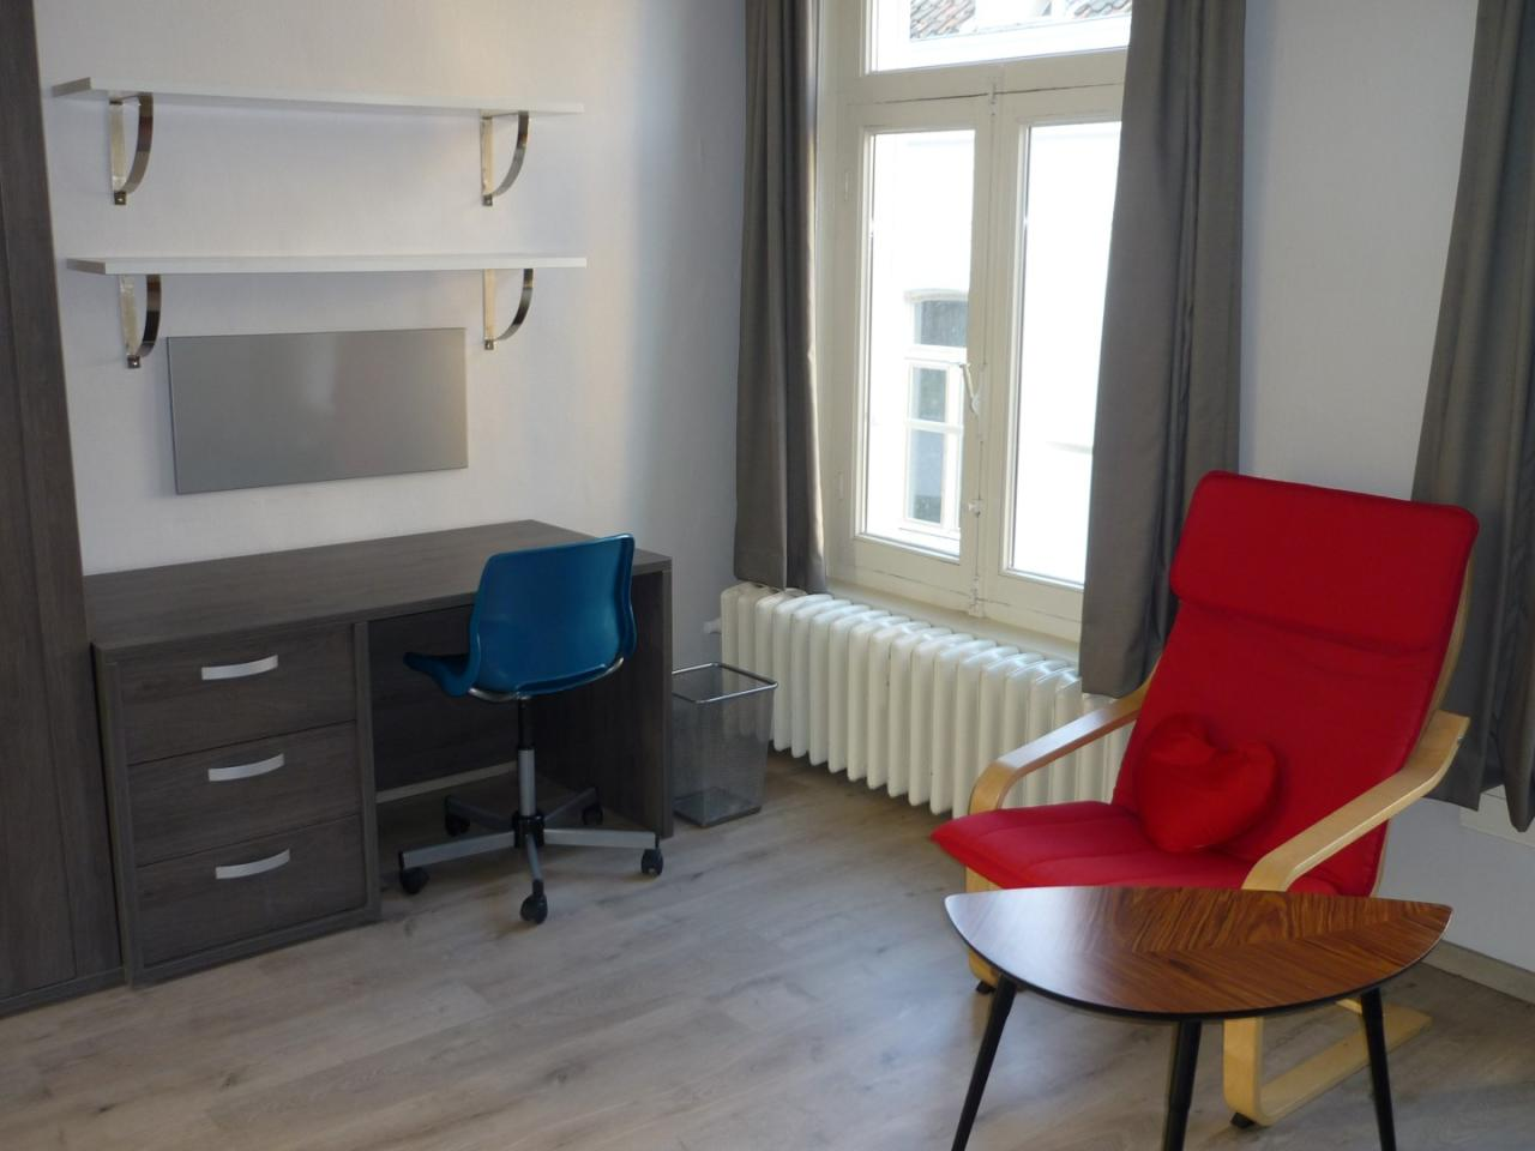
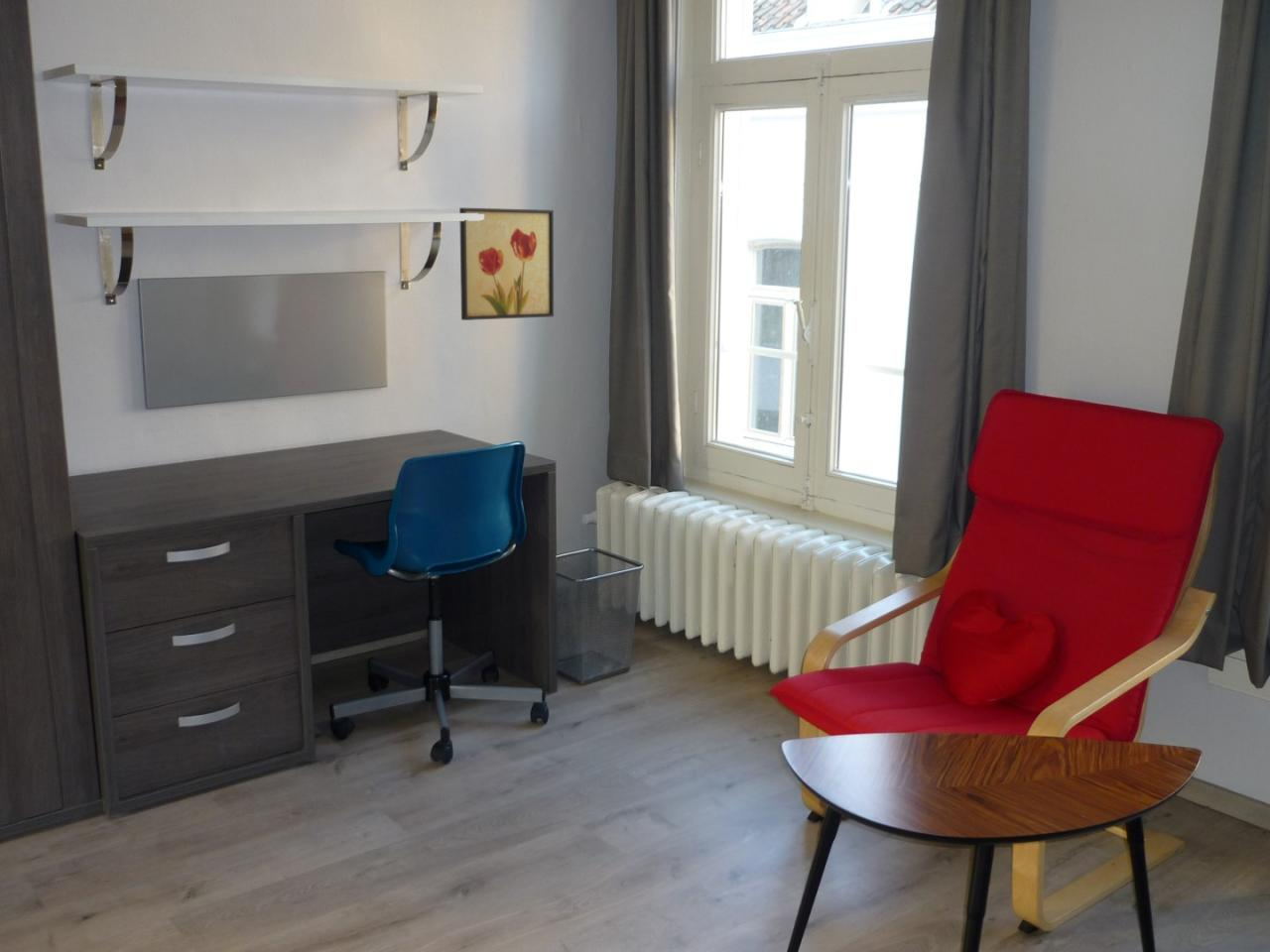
+ wall art (506, 264)
